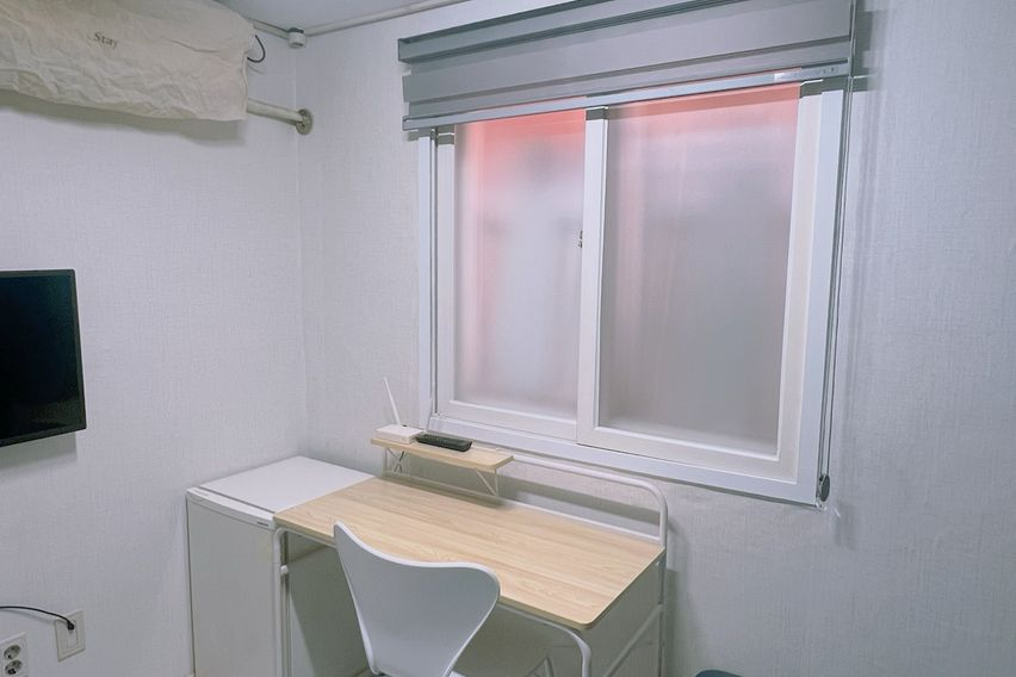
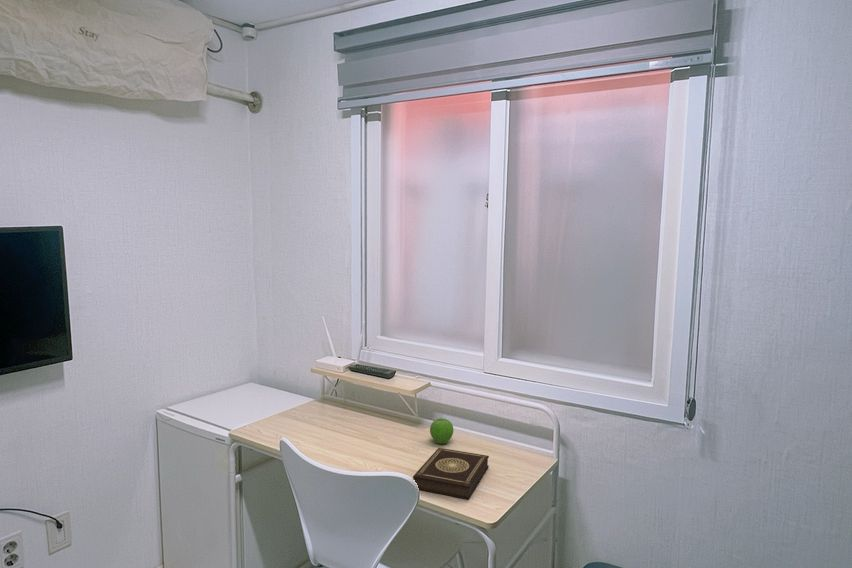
+ fruit (441, 431)
+ book (452, 471)
